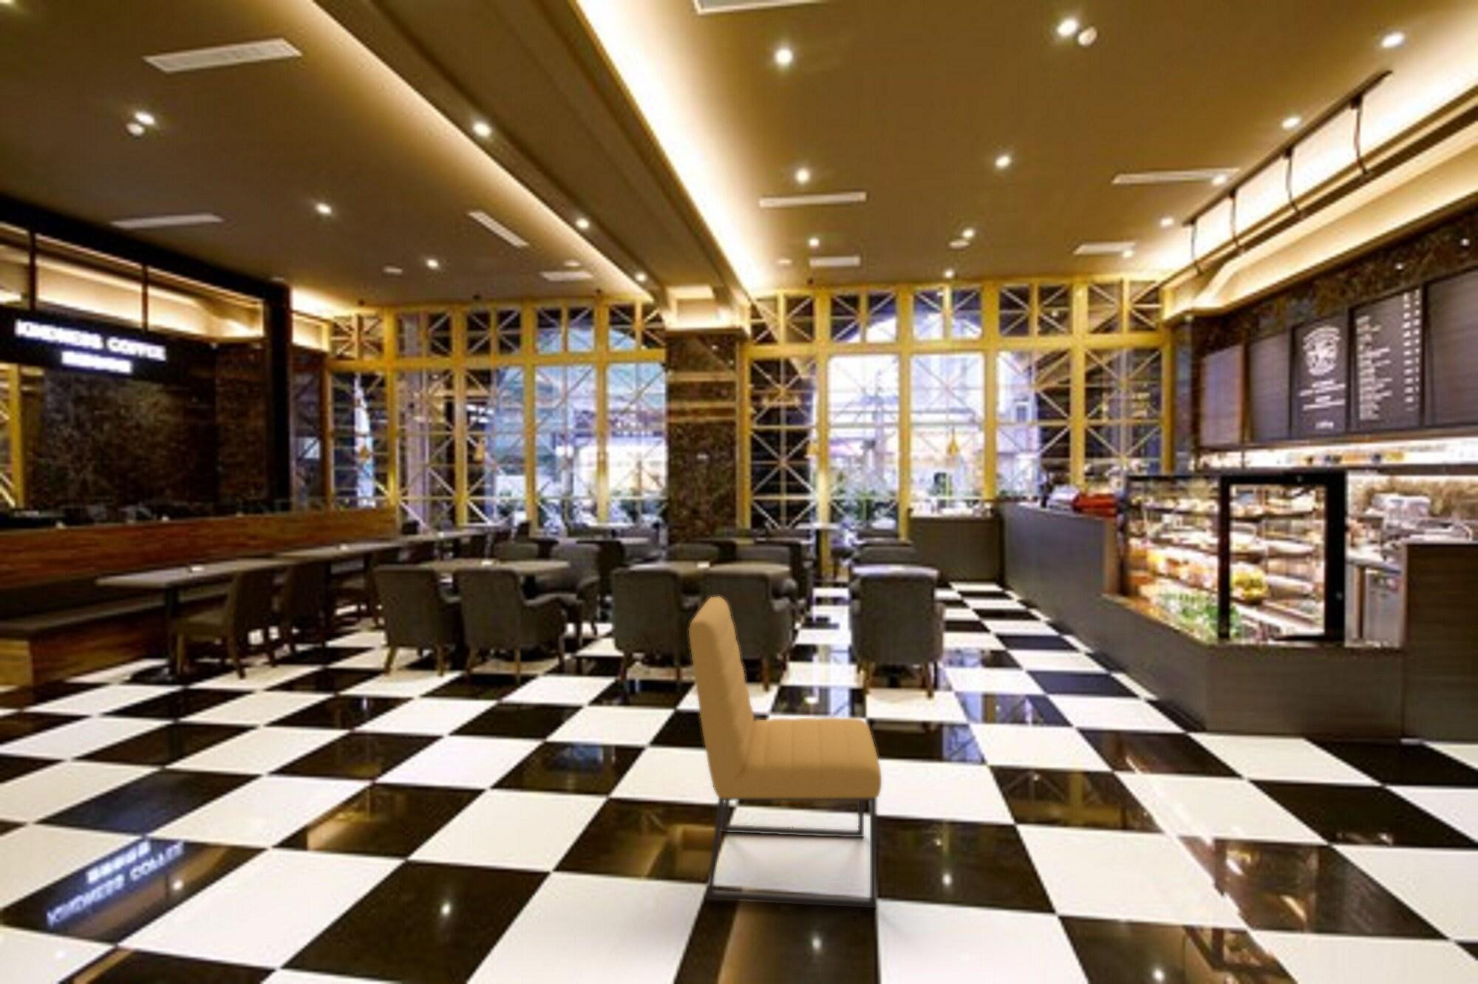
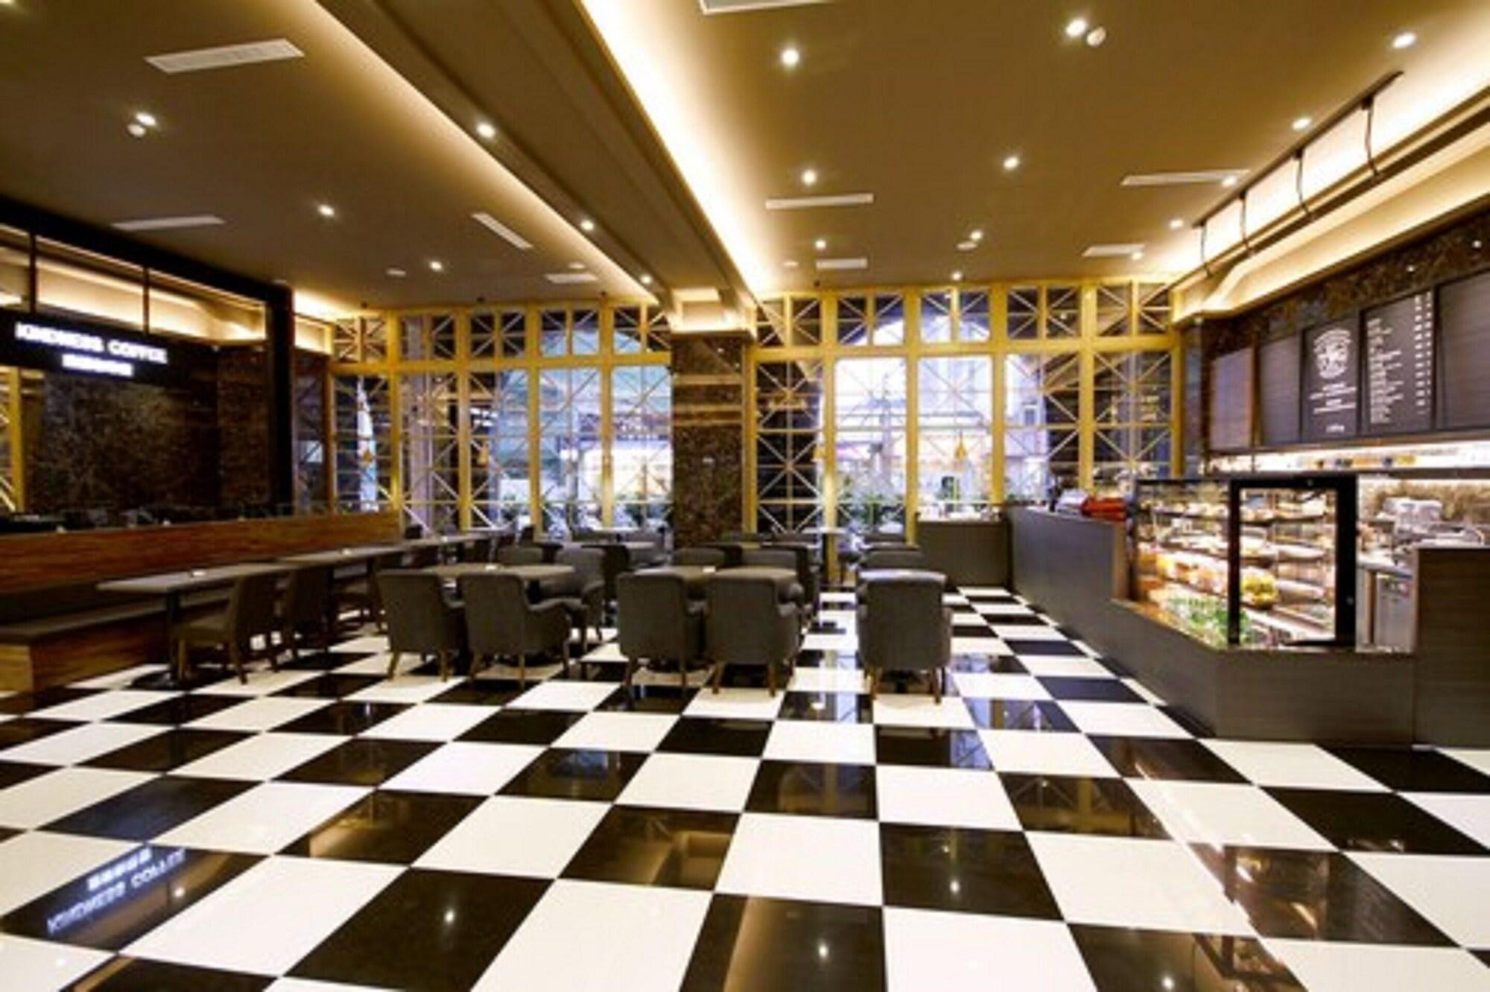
- chair (785, 737)
